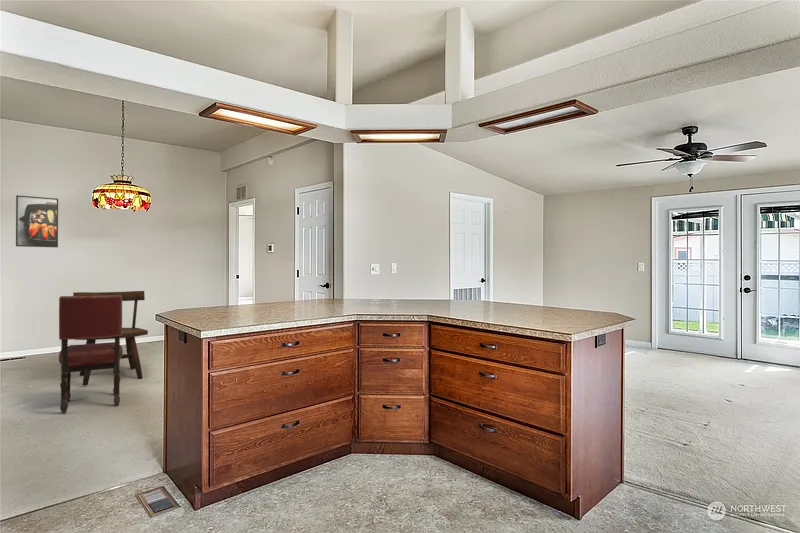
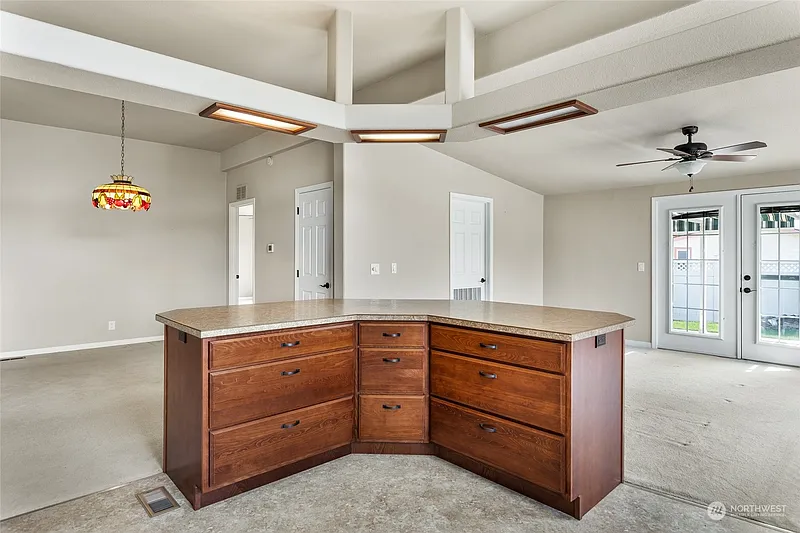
- dining chair (110, 337)
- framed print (37, 221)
- dining chair (91, 349)
